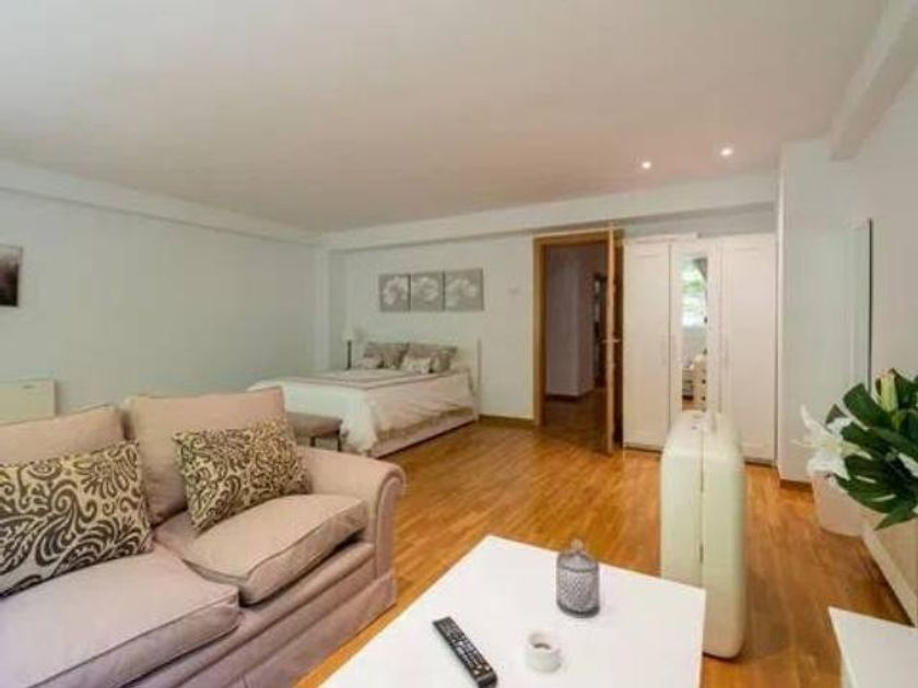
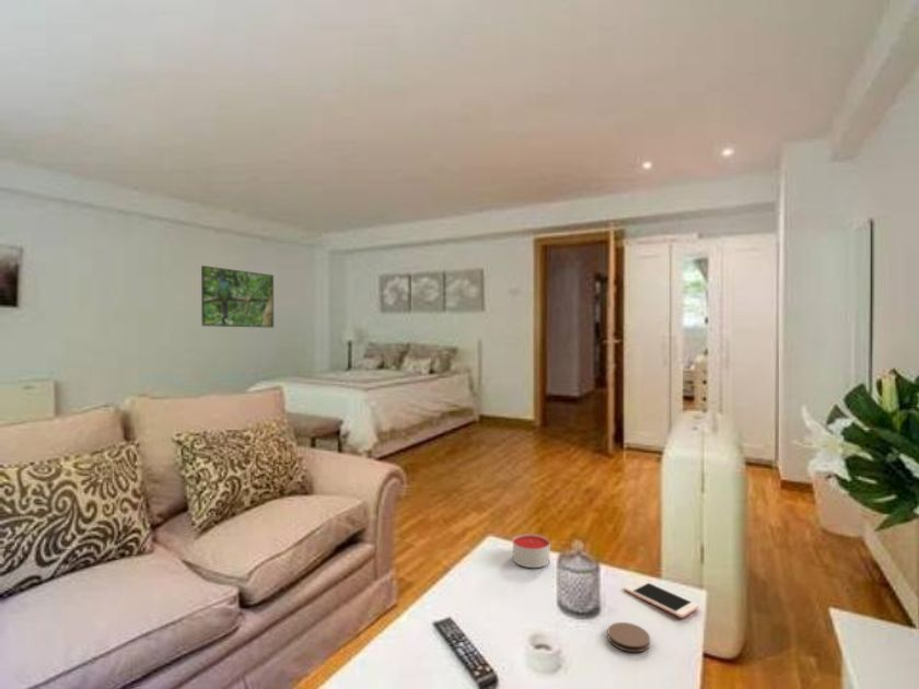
+ cell phone (660, 597)
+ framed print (240, 299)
+ candle (531, 549)
+ coaster (628, 637)
